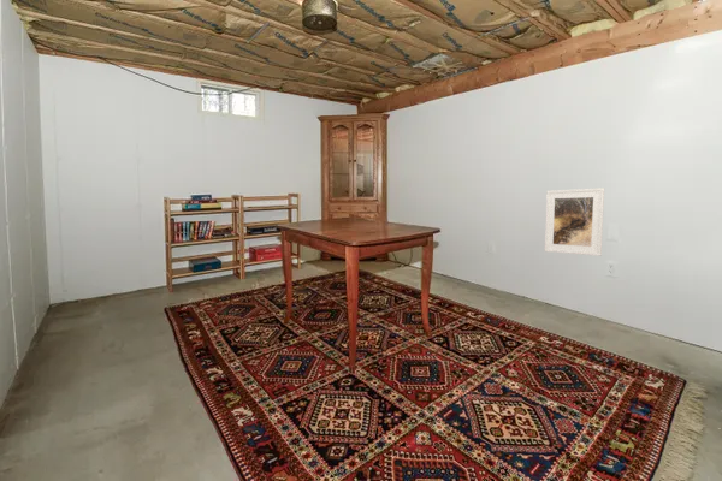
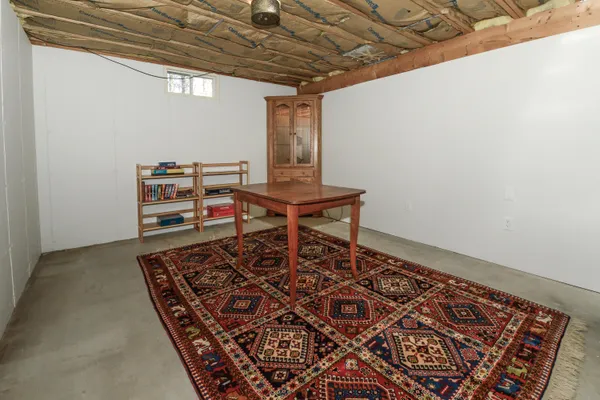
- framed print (572, 221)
